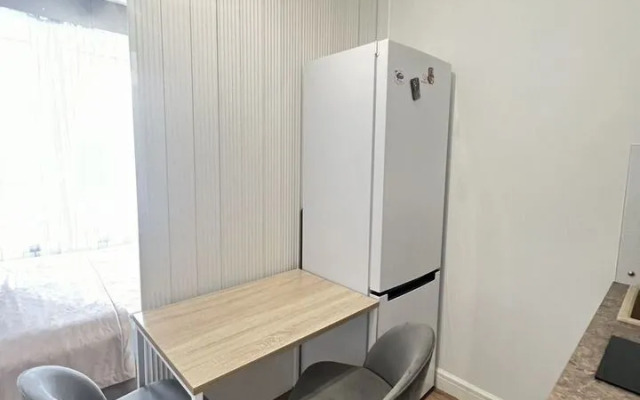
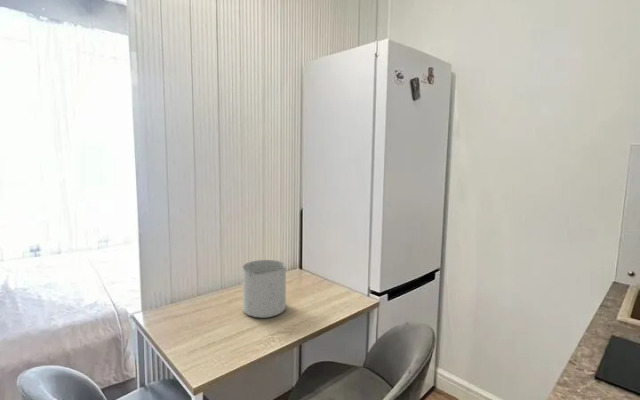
+ flower pot (264, 287)
